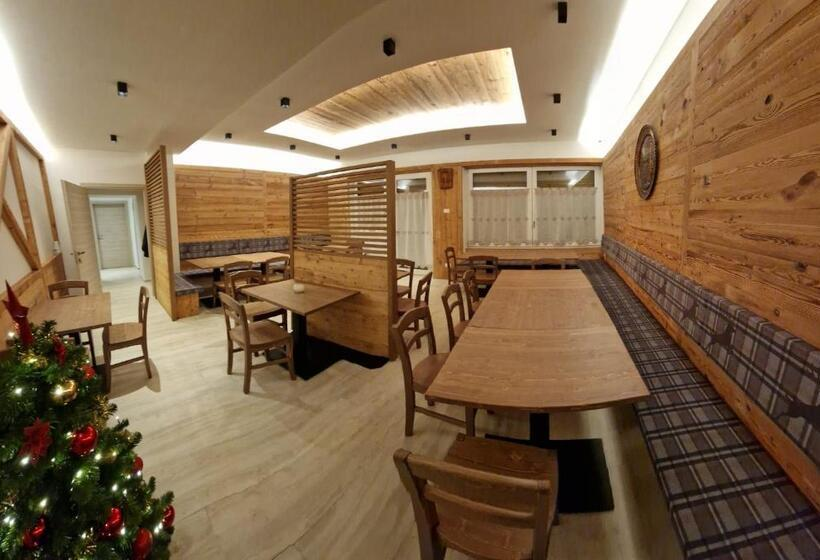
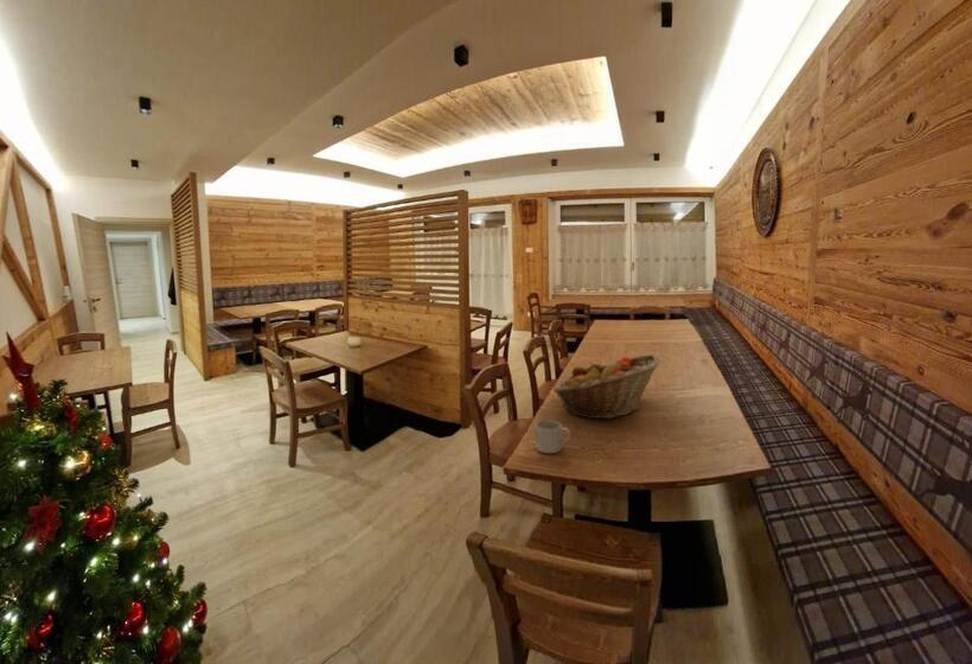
+ mug (552, 436)
+ fruit basket (606, 382)
